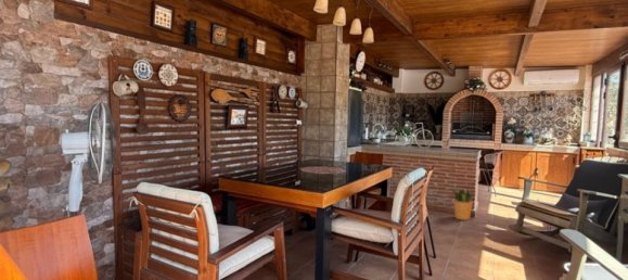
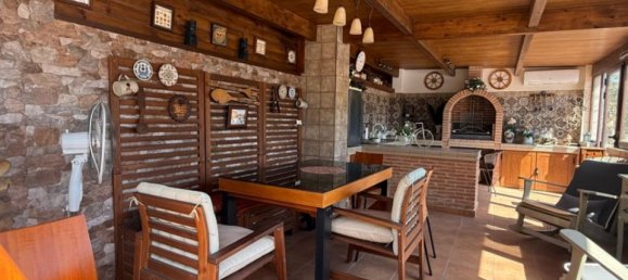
- potted plant (462, 203)
